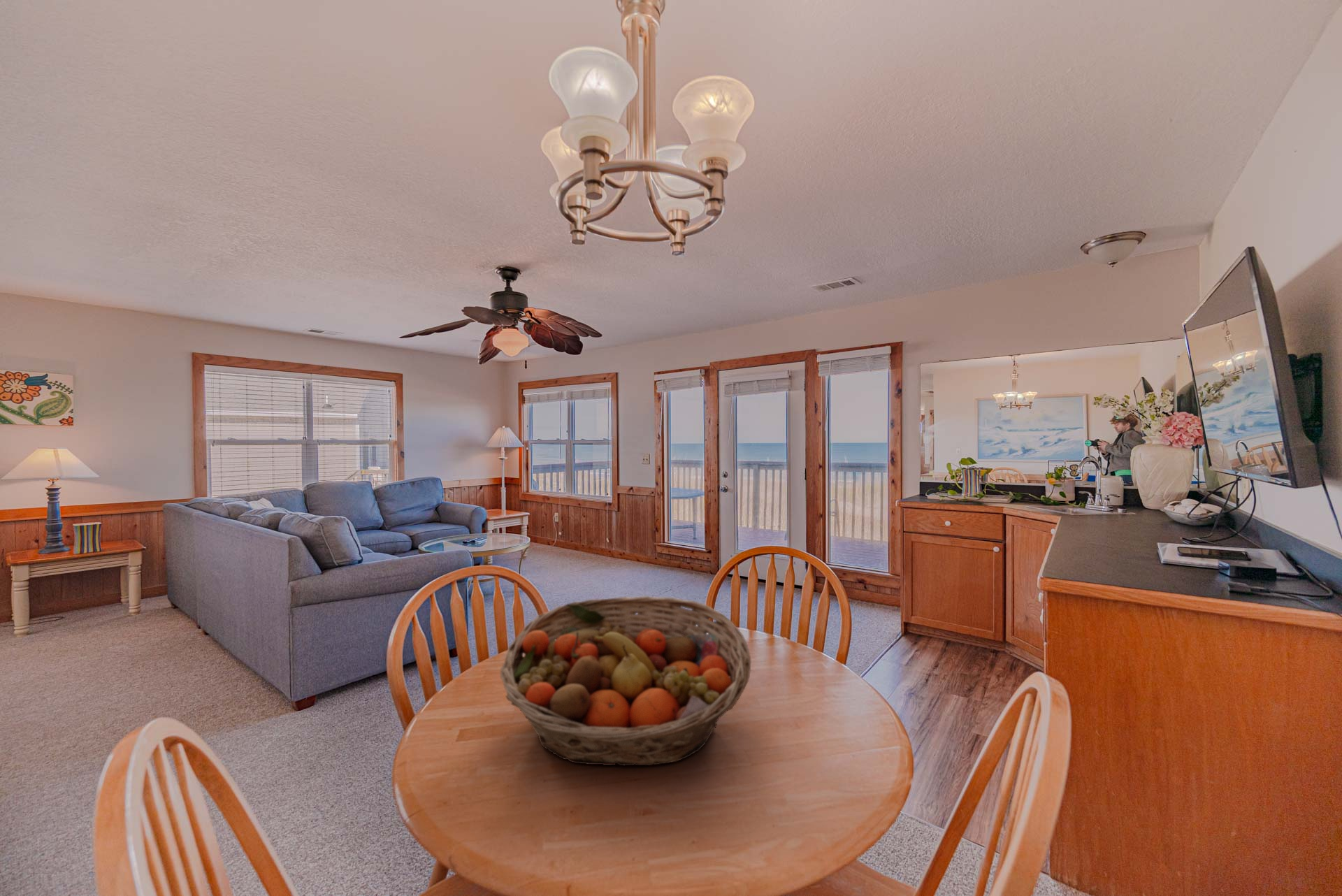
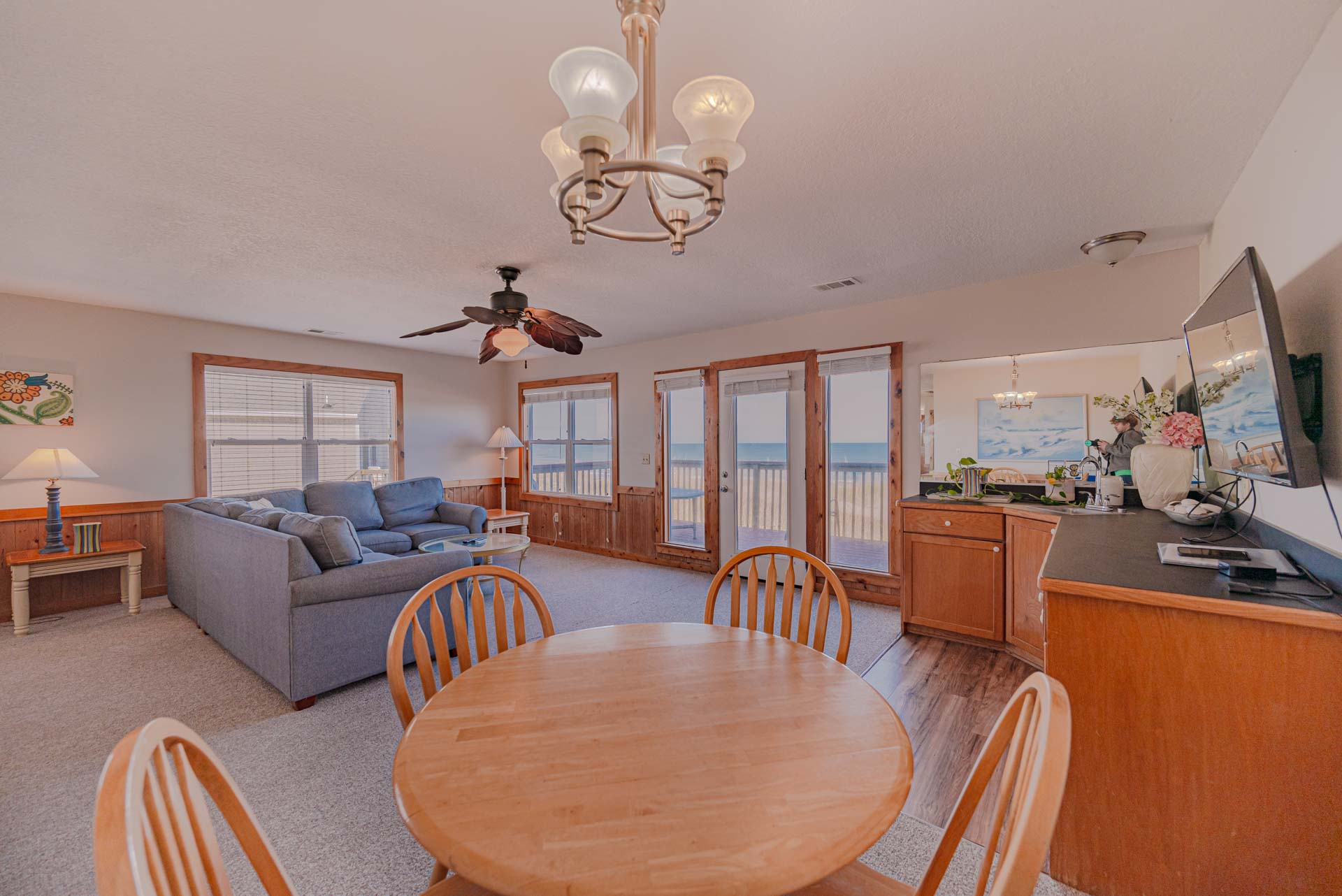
- fruit basket (626, 672)
